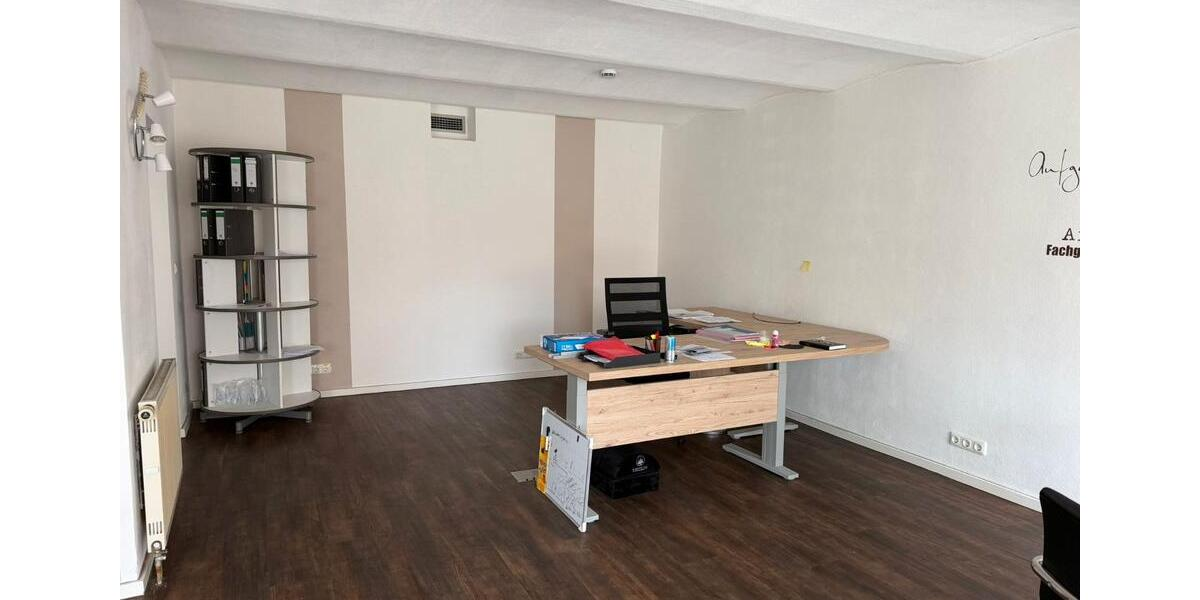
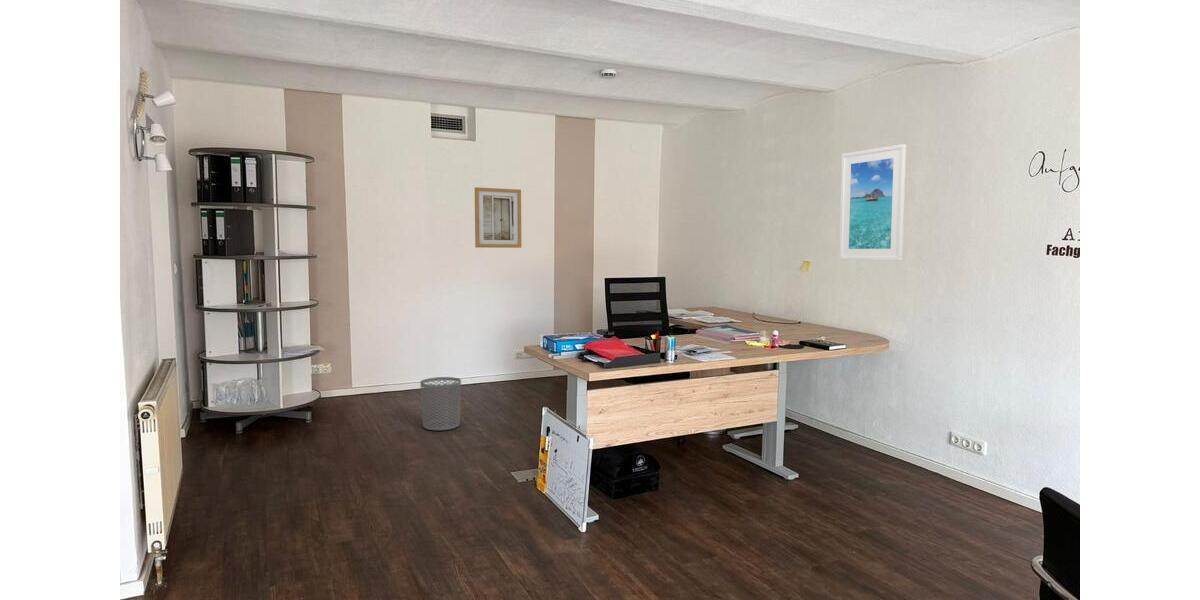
+ waste bin (441, 403)
+ wall art (498, 218)
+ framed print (870, 205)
